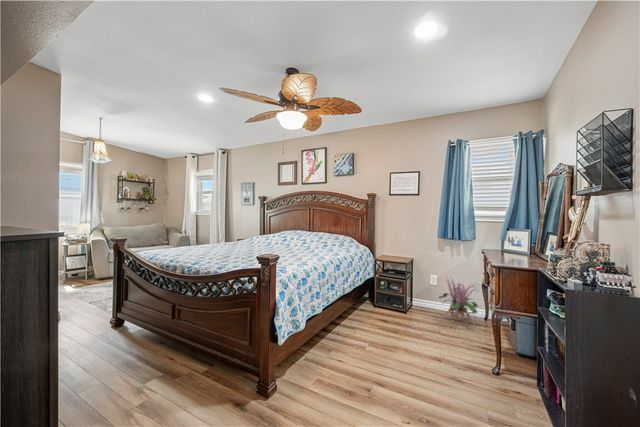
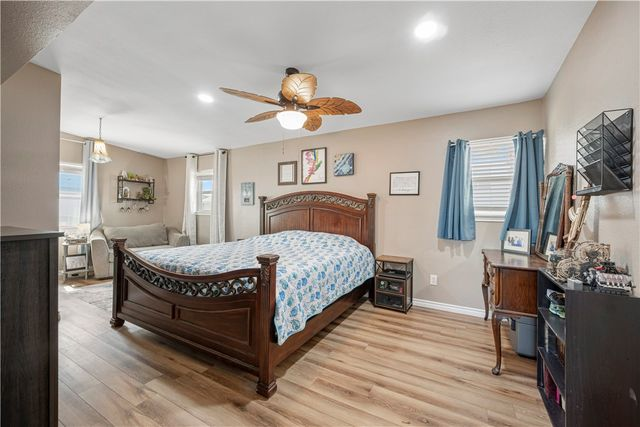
- decorative plant (459, 298)
